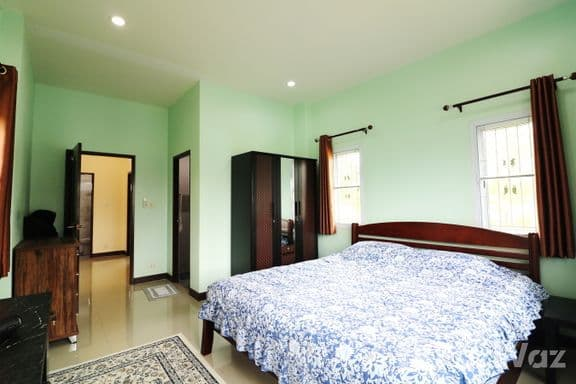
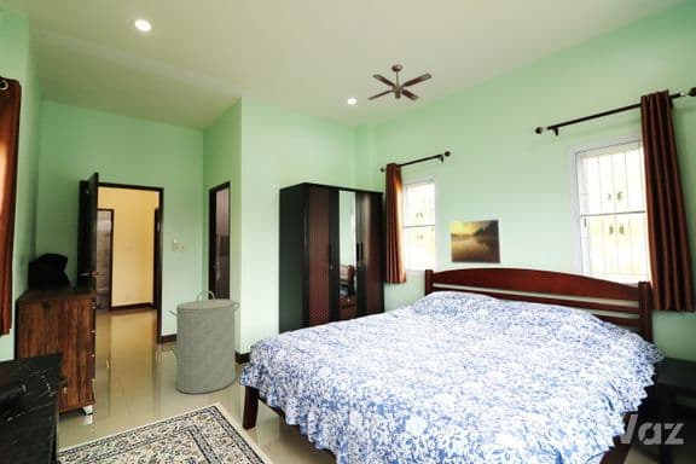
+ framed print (474, 242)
+ ceiling fan (396, 82)
+ laundry hamper (207, 336)
